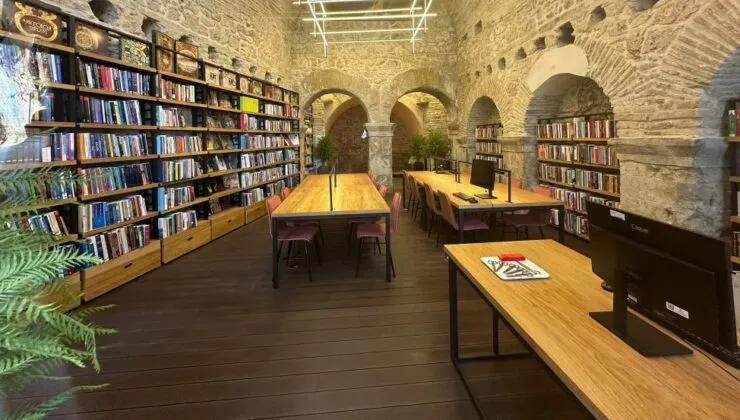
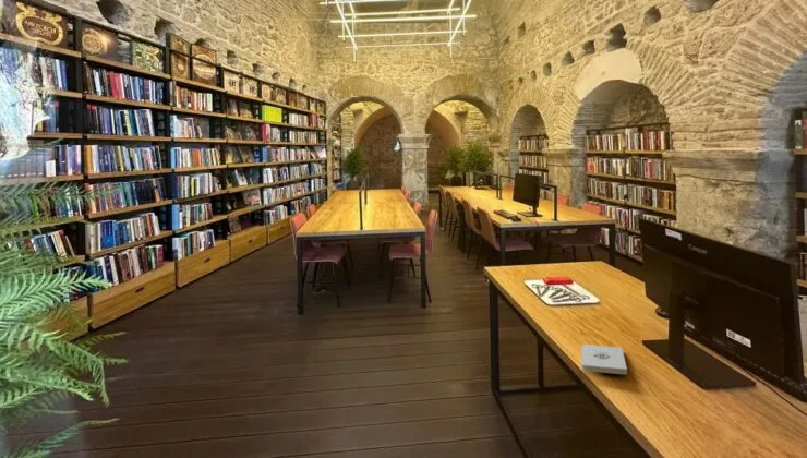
+ notepad (602, 358)
